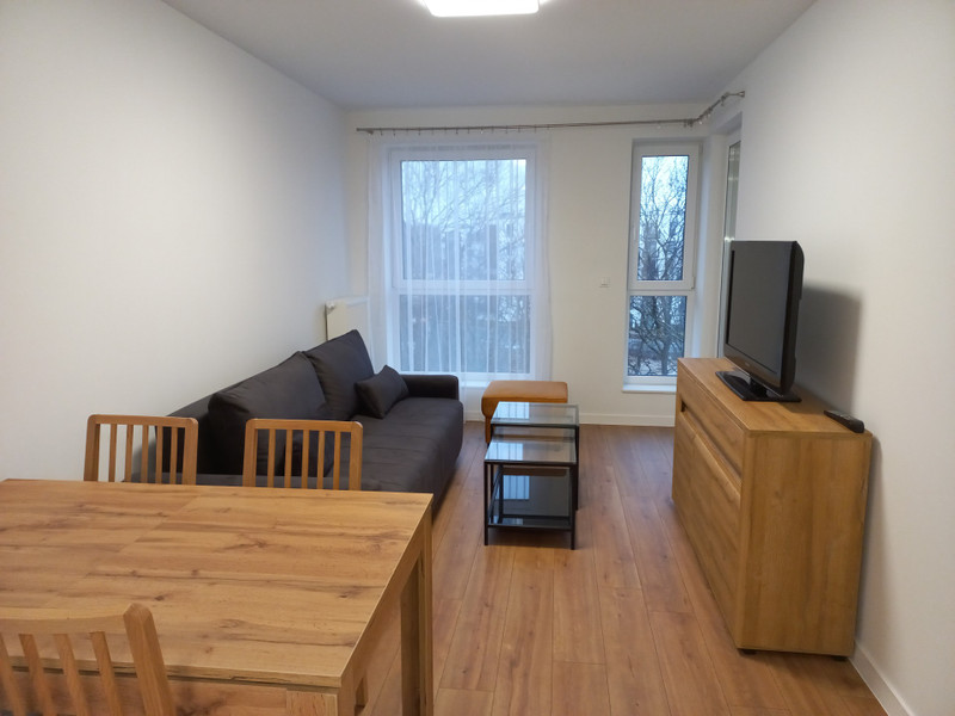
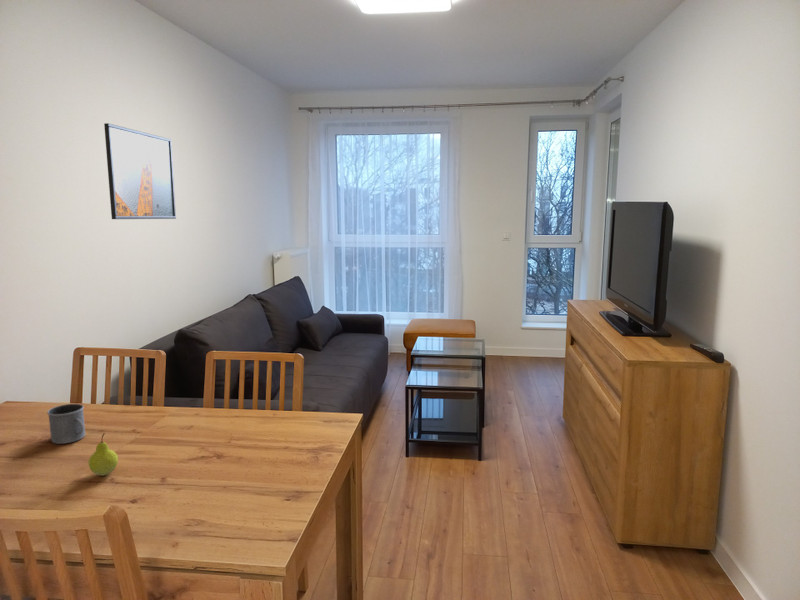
+ fruit (102, 452)
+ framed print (143, 176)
+ mug (70, 424)
